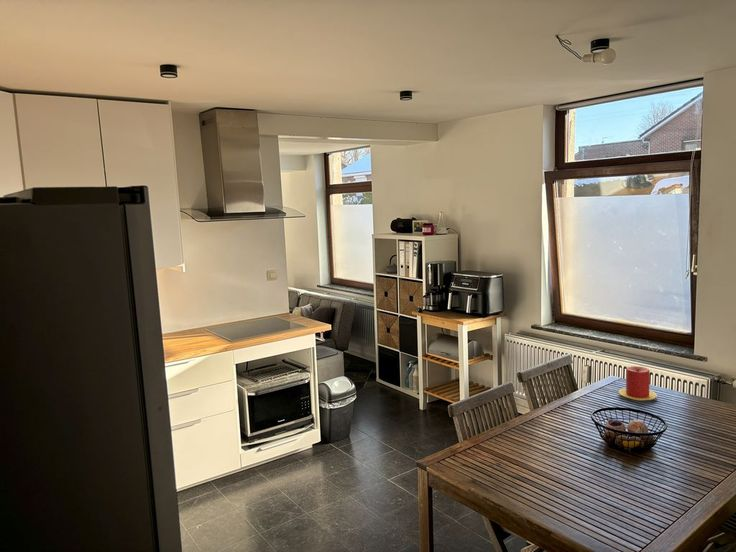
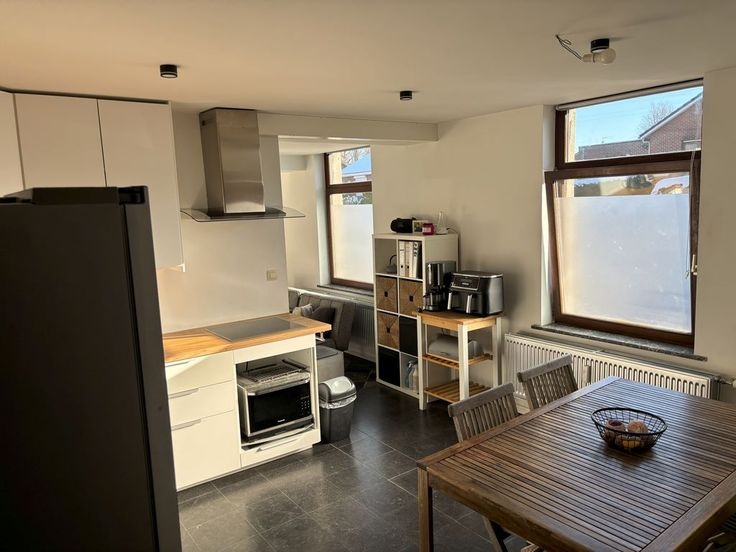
- candle (637, 382)
